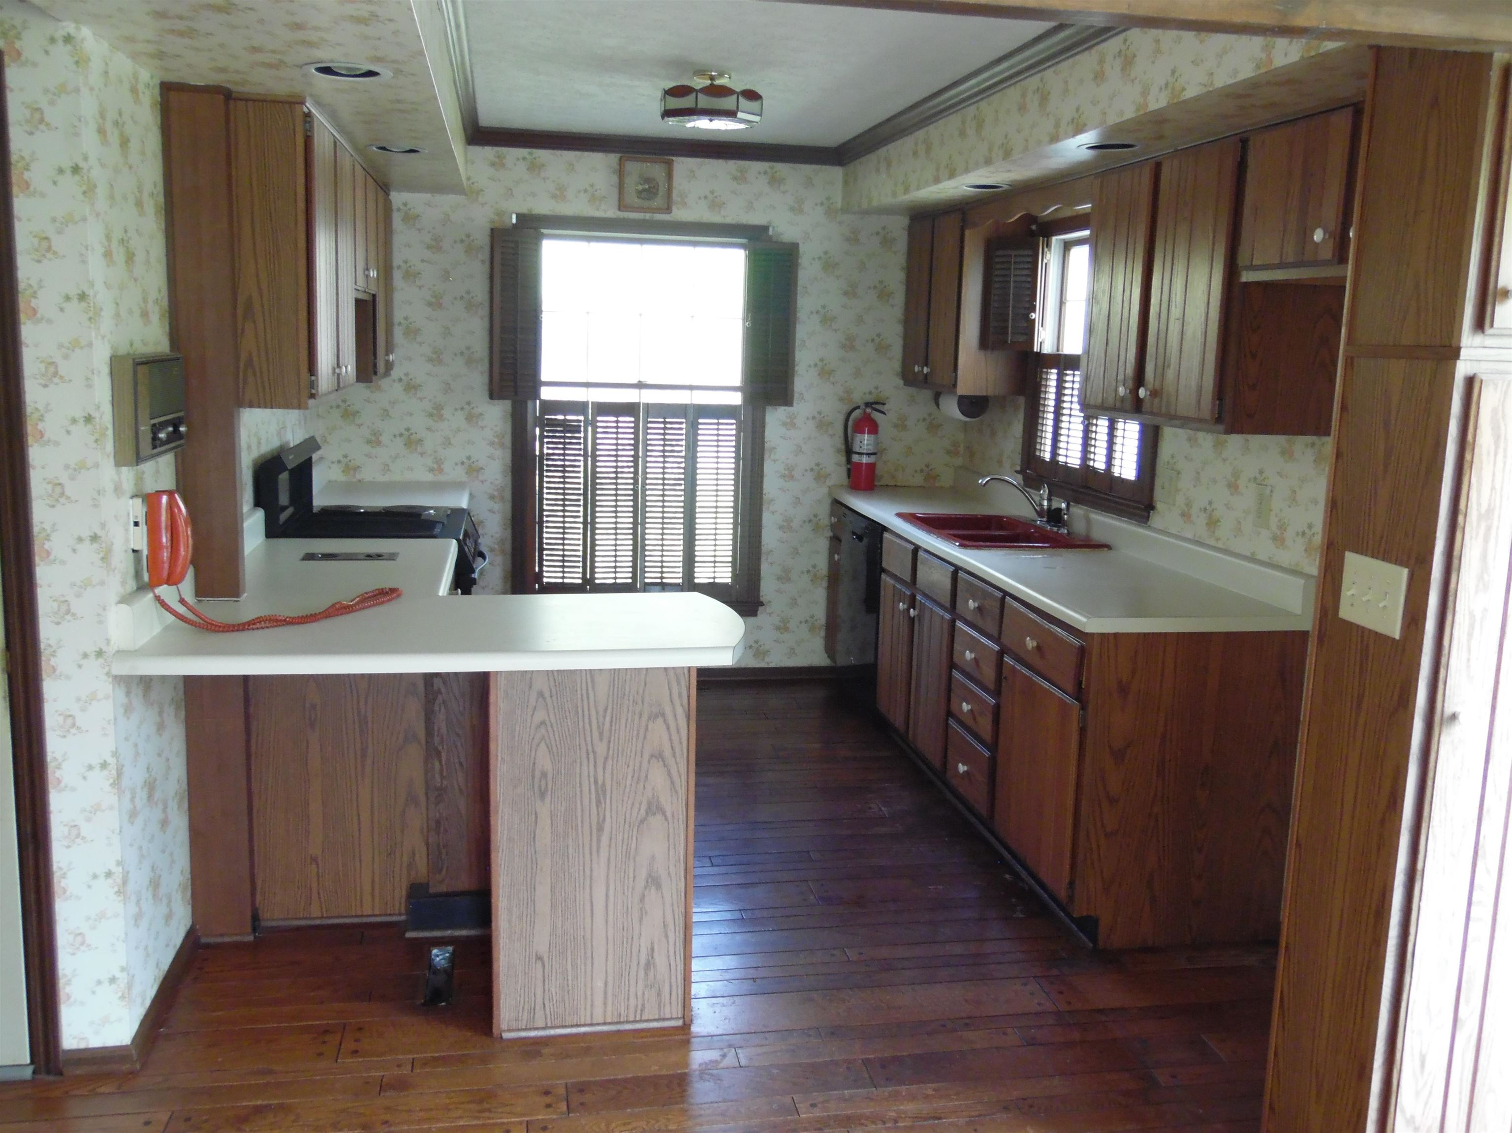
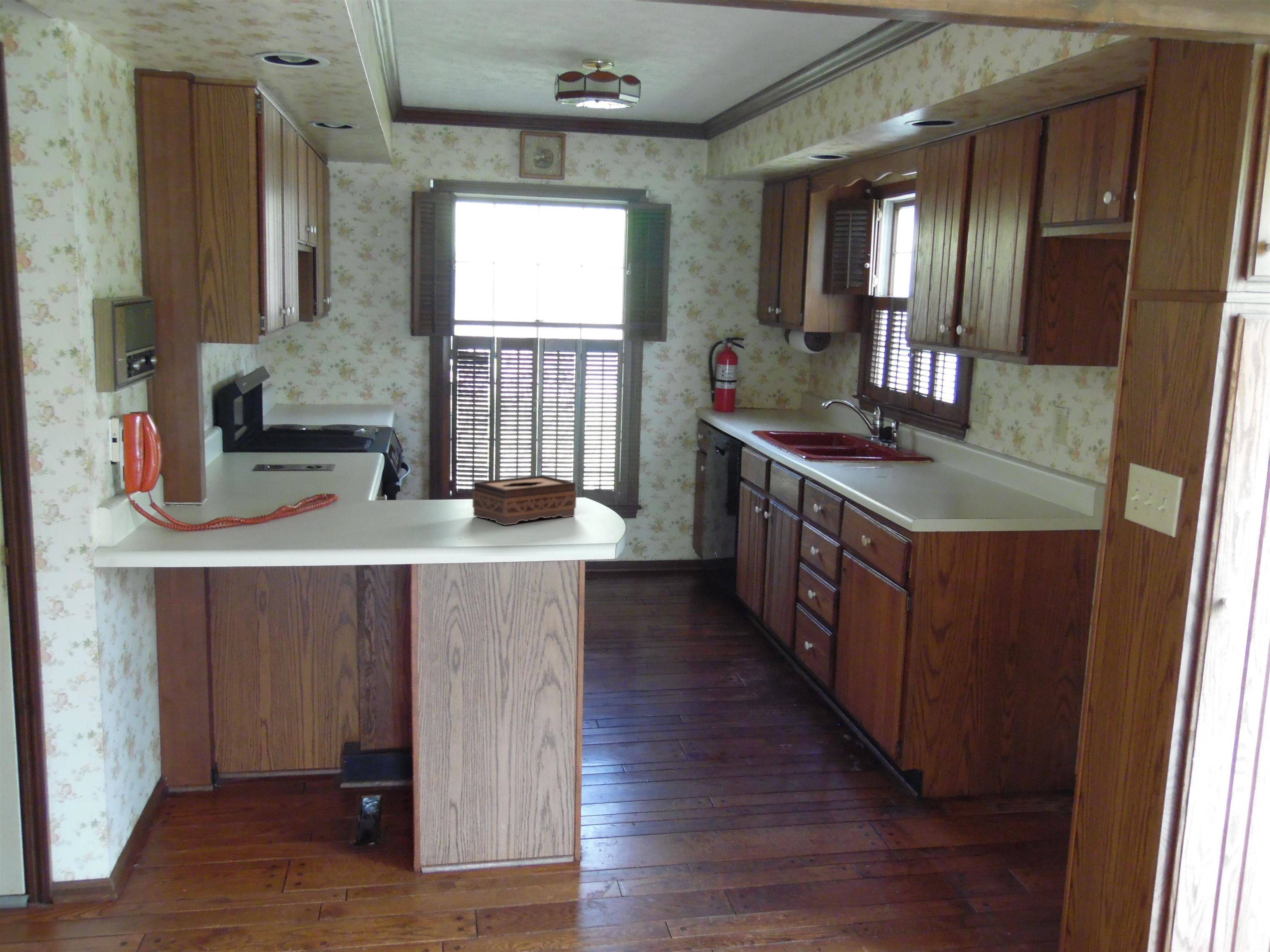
+ tissue box (525, 499)
